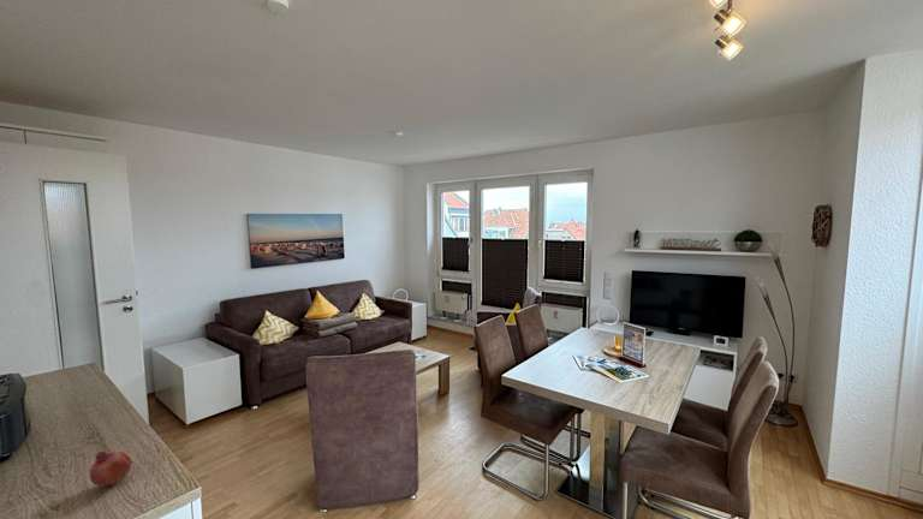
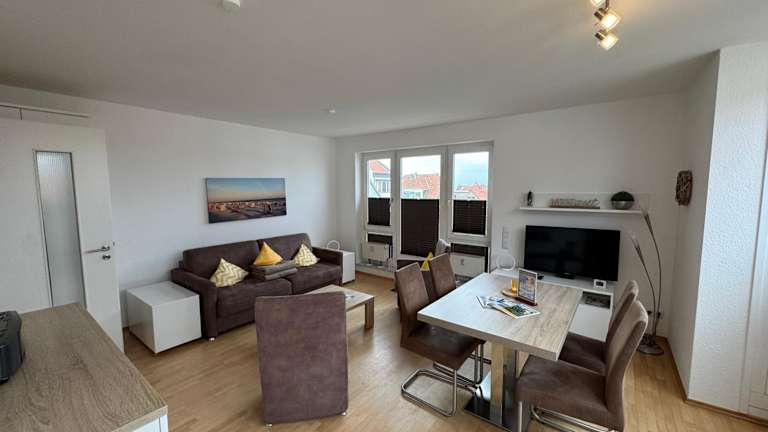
- fruit (111, 466)
